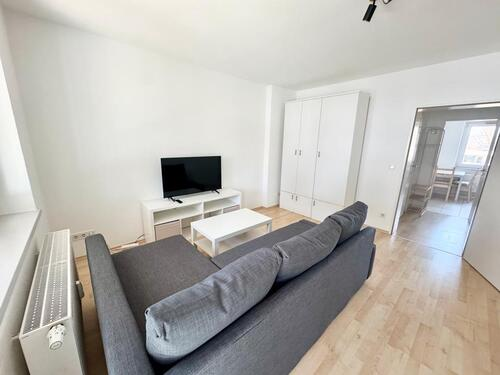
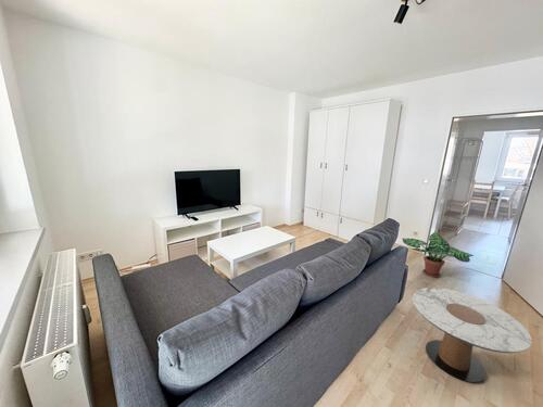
+ potted plant (435, 256)
+ side table (458, 336)
